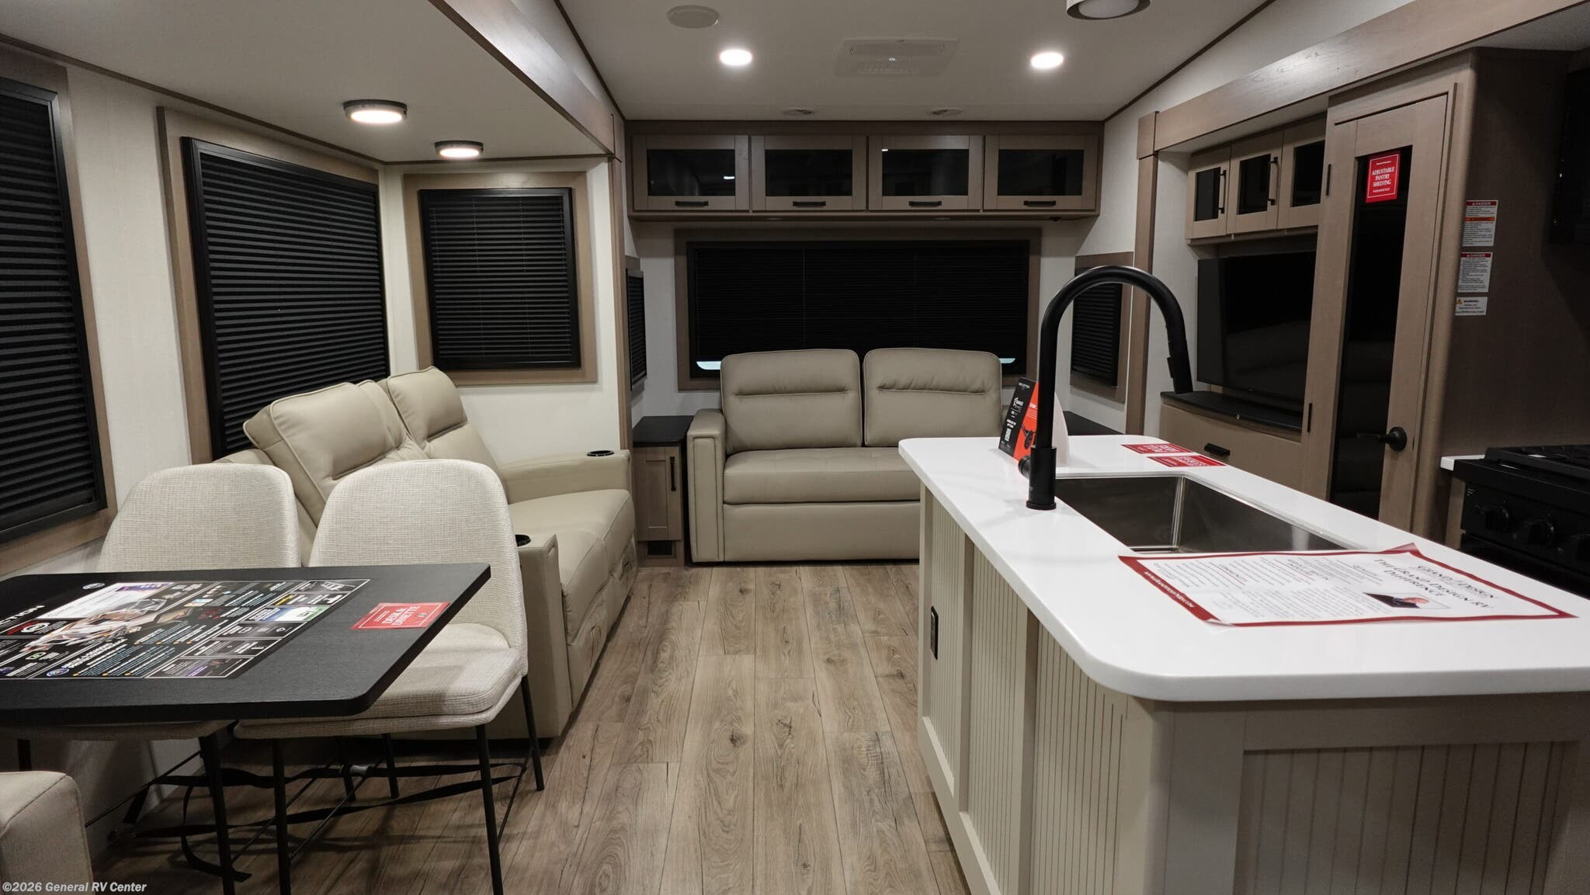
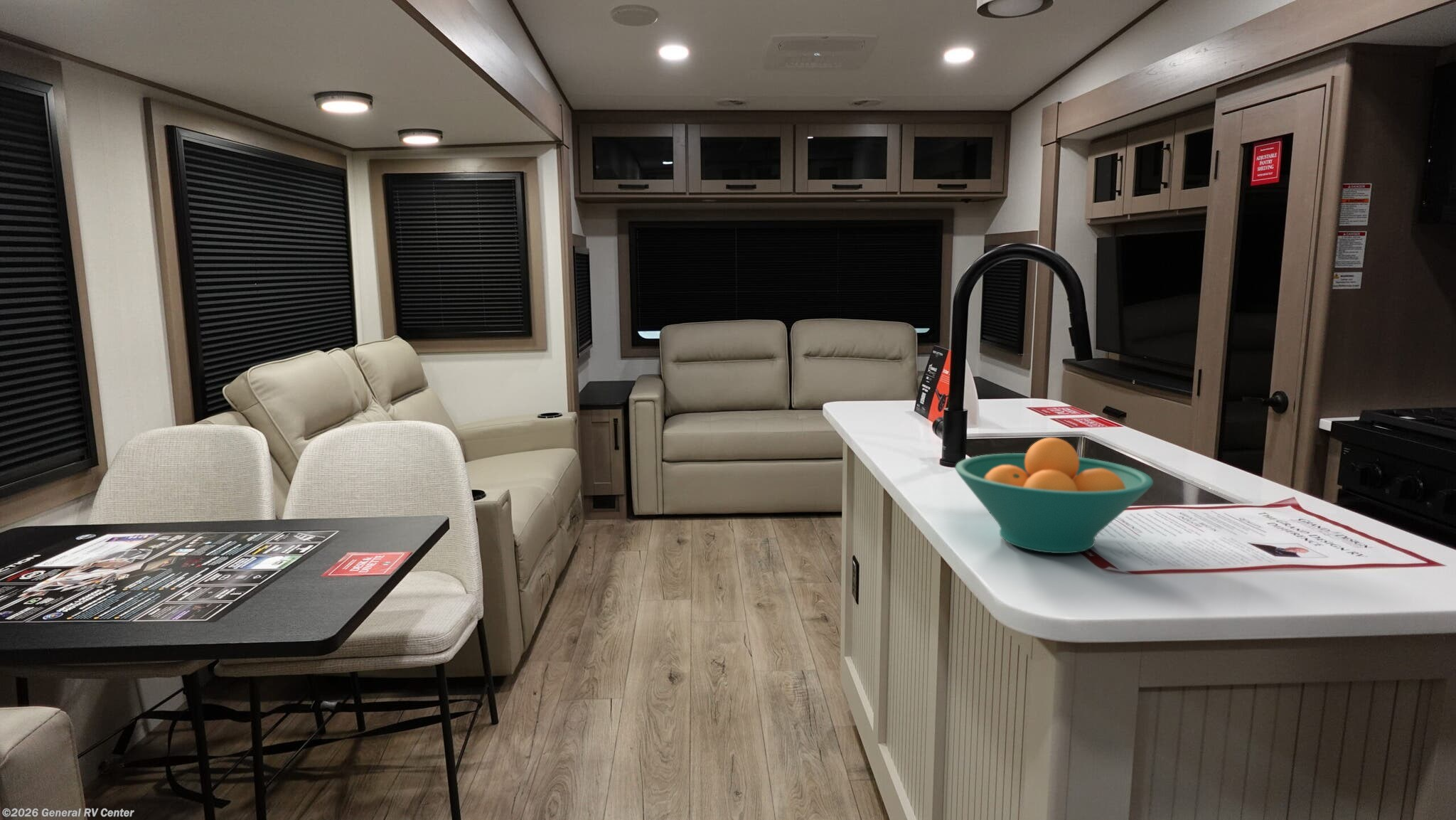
+ fruit bowl (1049, 490)
